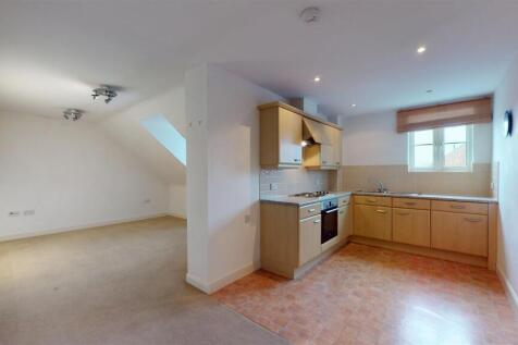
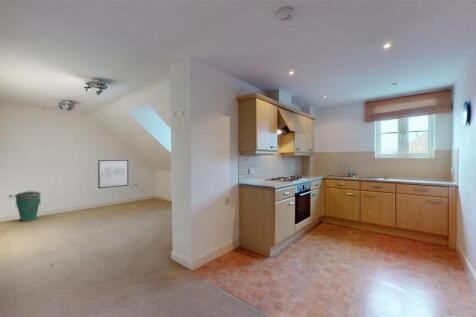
+ trash can (28, 205)
+ wall art (113, 173)
